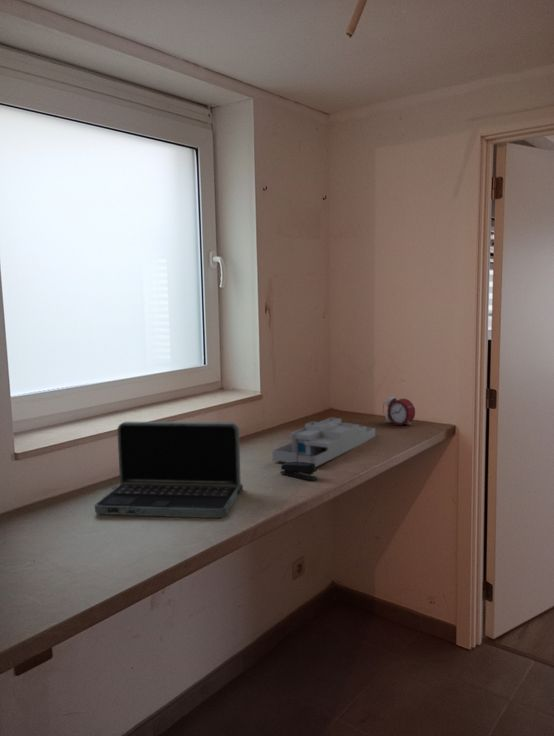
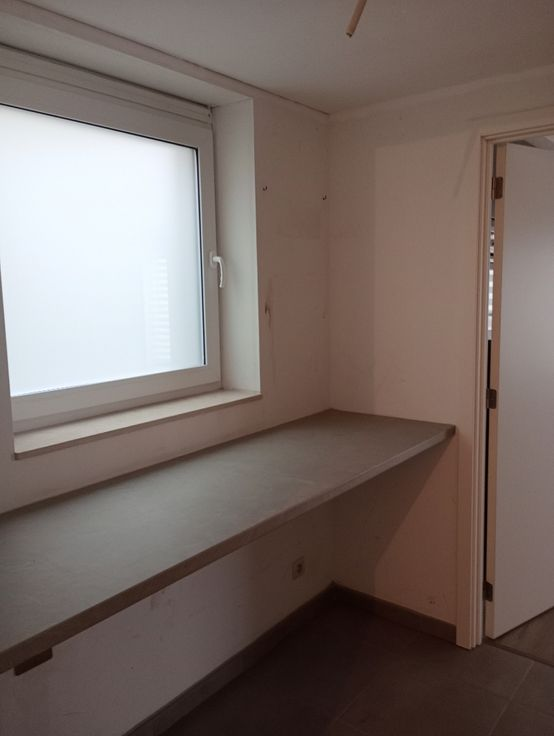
- laptop (166, 464)
- desk organizer (327, 435)
- stapler (298, 468)
- alarm clock (398, 410)
